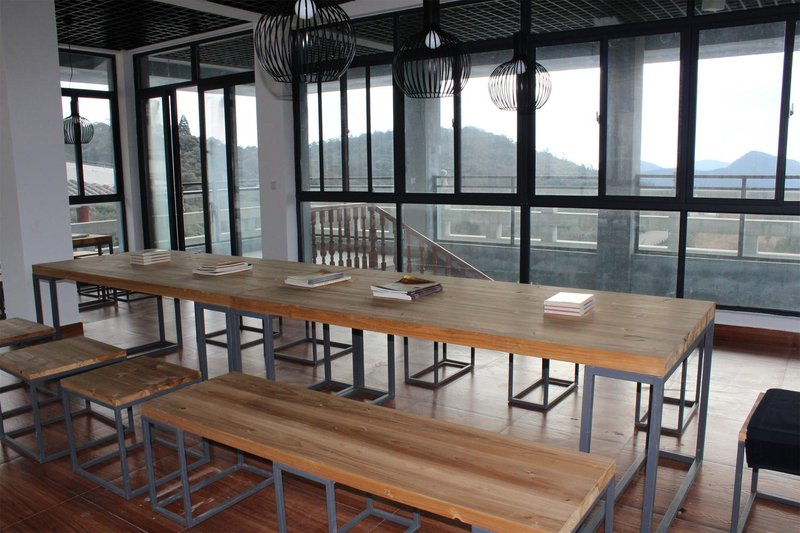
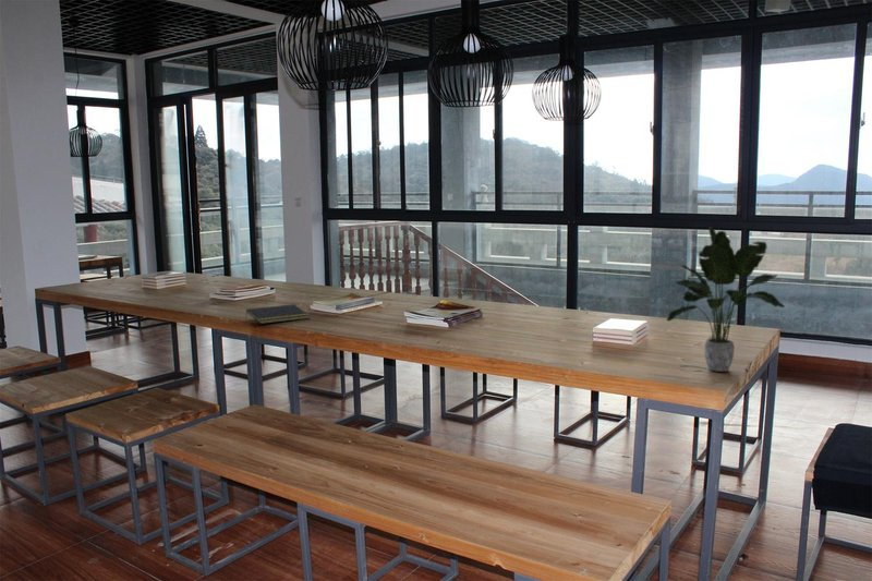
+ notepad (278, 313)
+ potted plant (725, 298)
